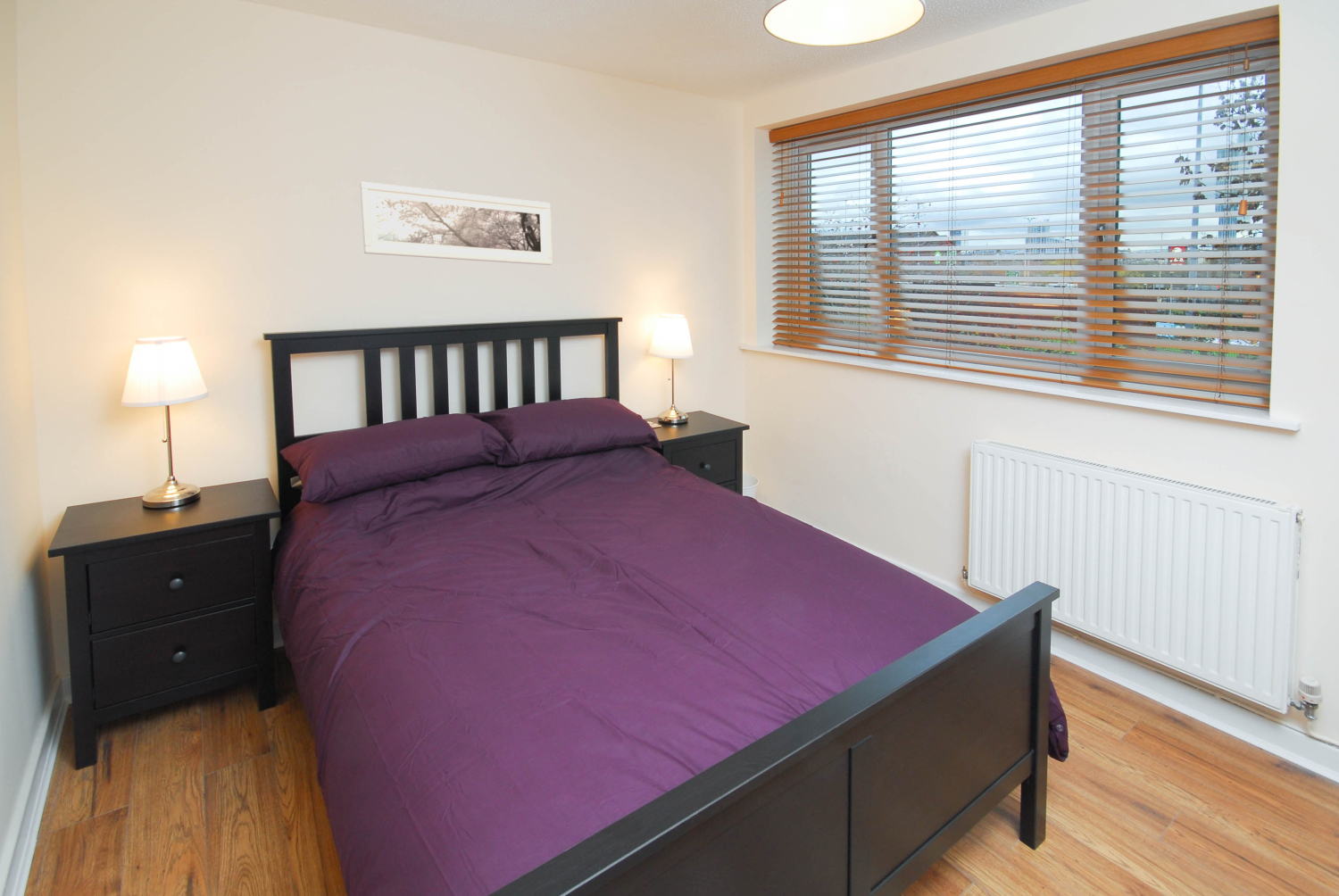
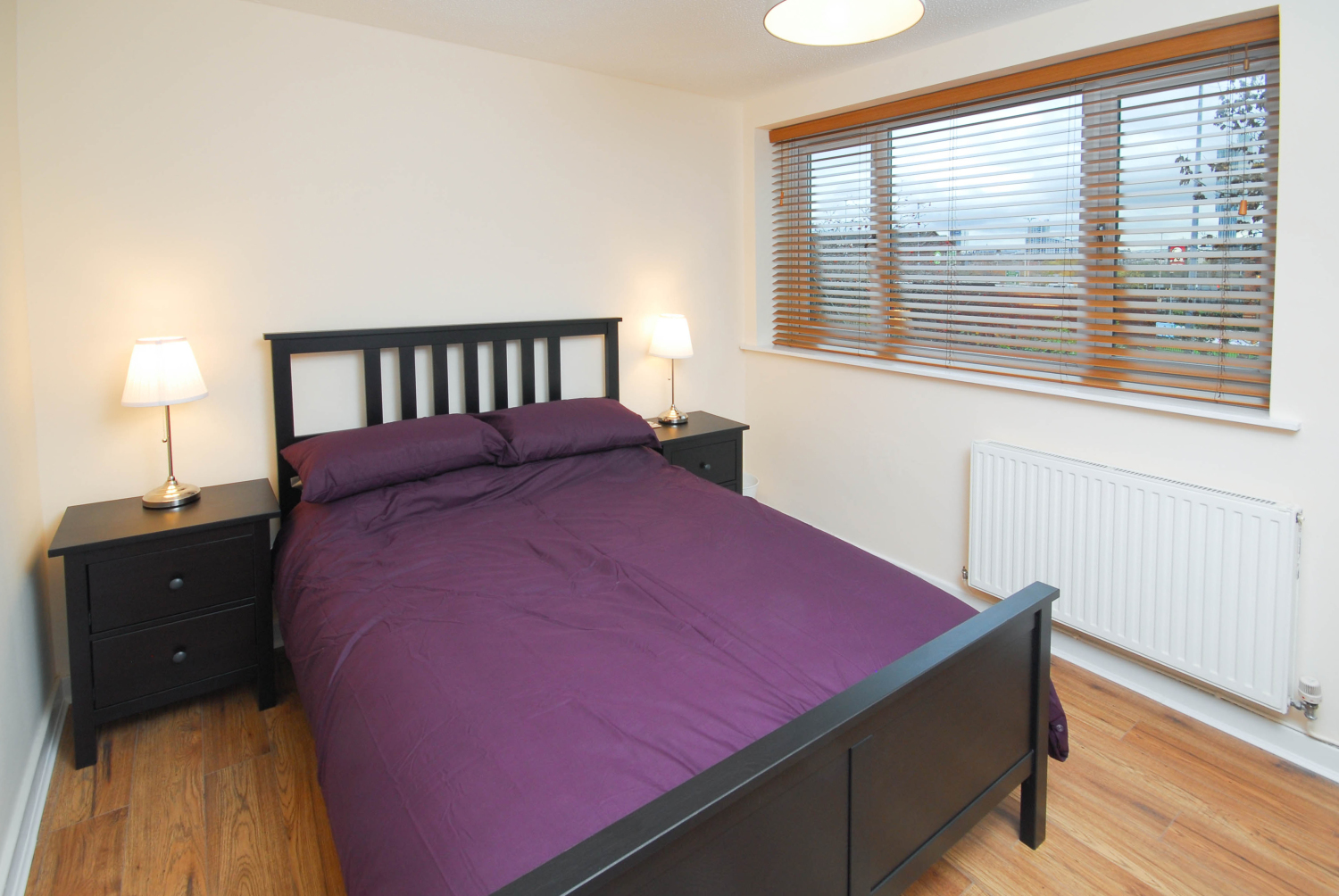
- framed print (462, 226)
